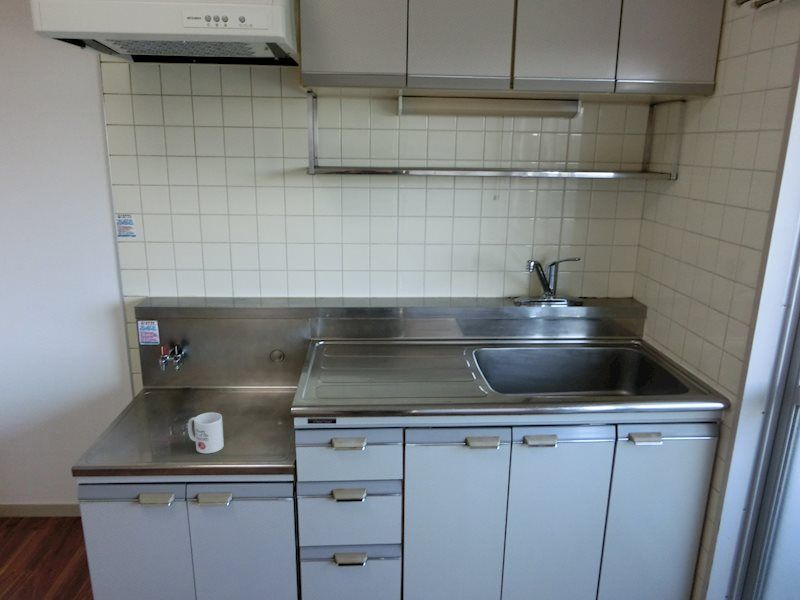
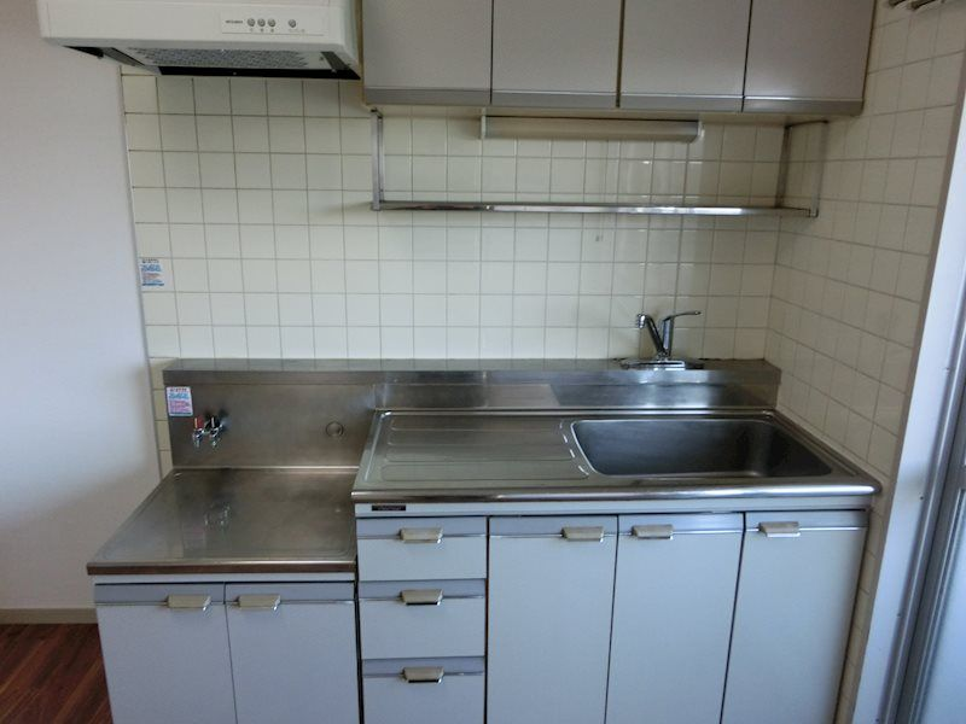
- mug (204, 431)
